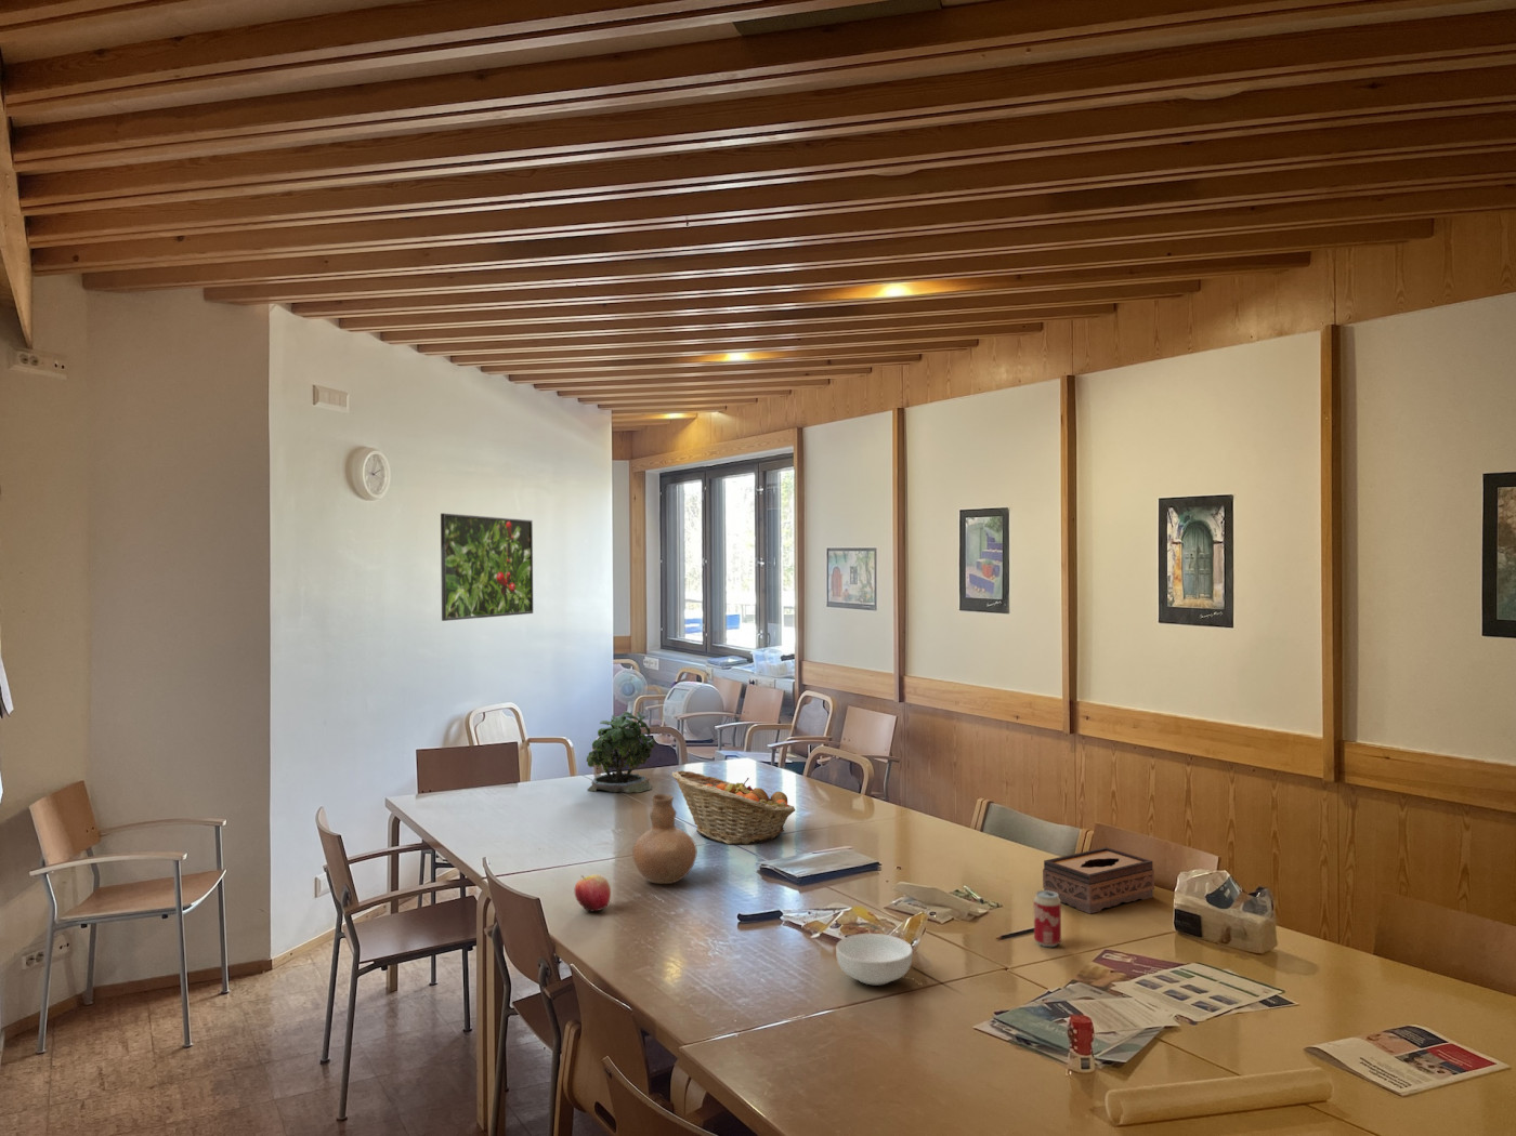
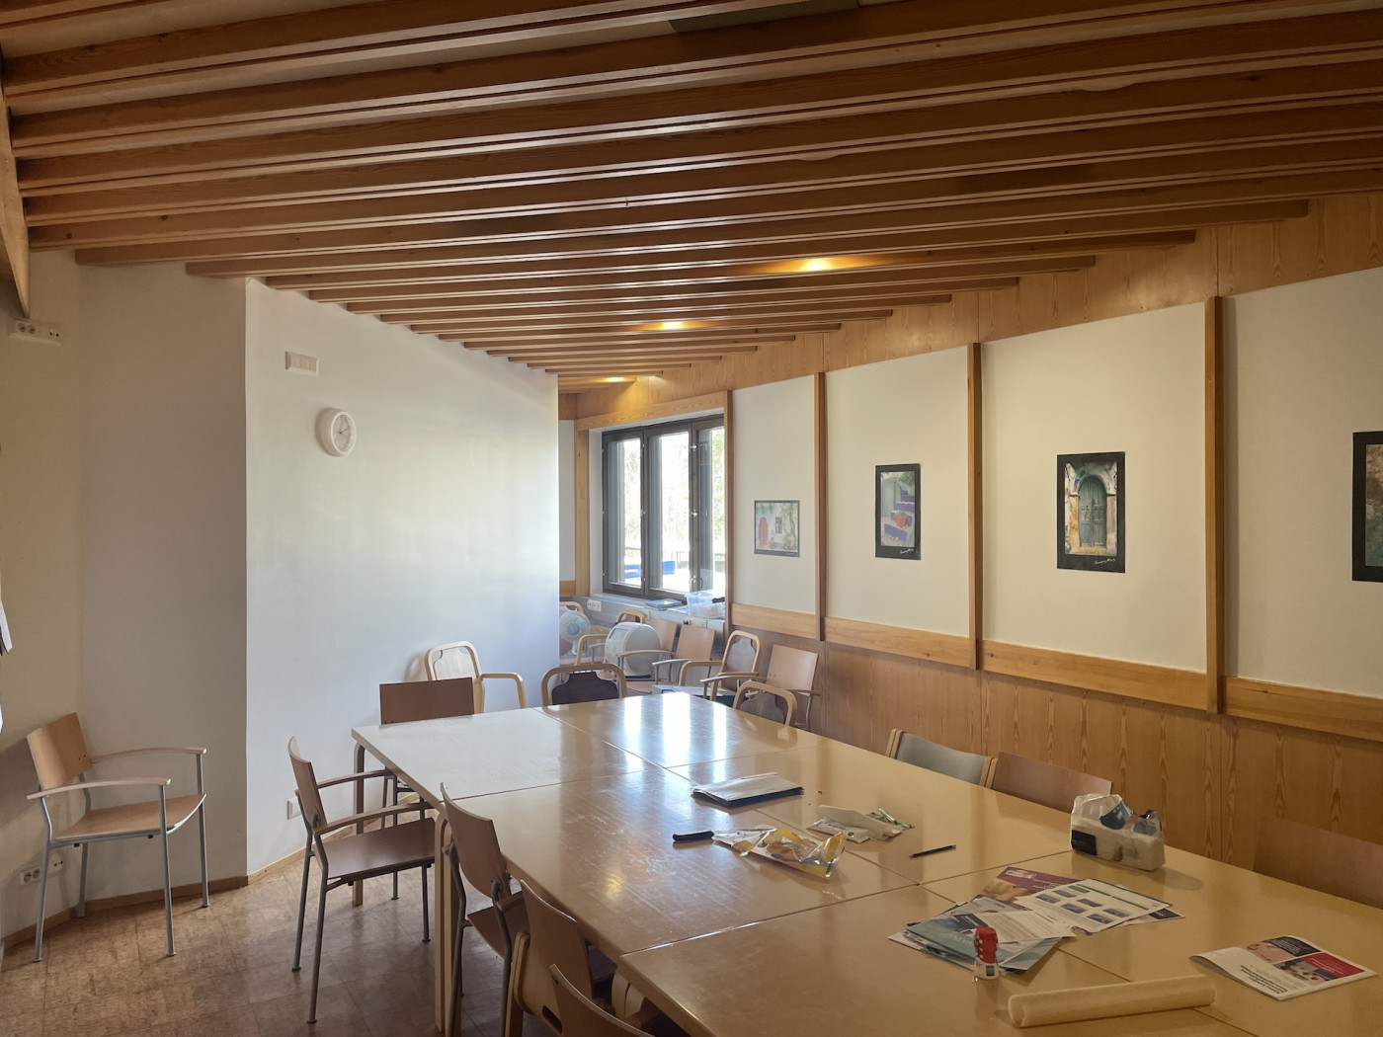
- tissue box (1098, 878)
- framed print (489, 567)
- apple (592, 891)
- potted plant (622, 747)
- fruit basket (732, 802)
- cereal bowl (874, 962)
- beverage can (1047, 919)
- vase (665, 838)
